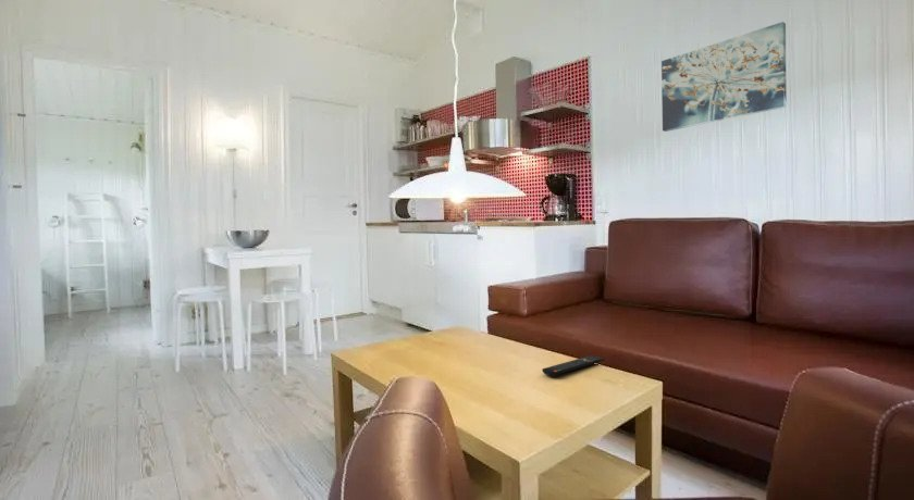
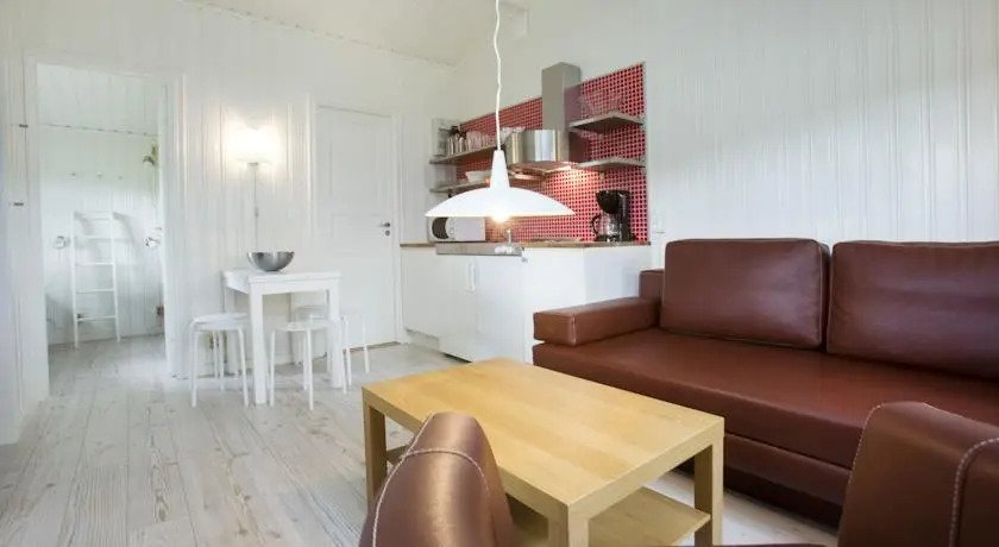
- wall art (718, 82)
- remote control (573, 365)
